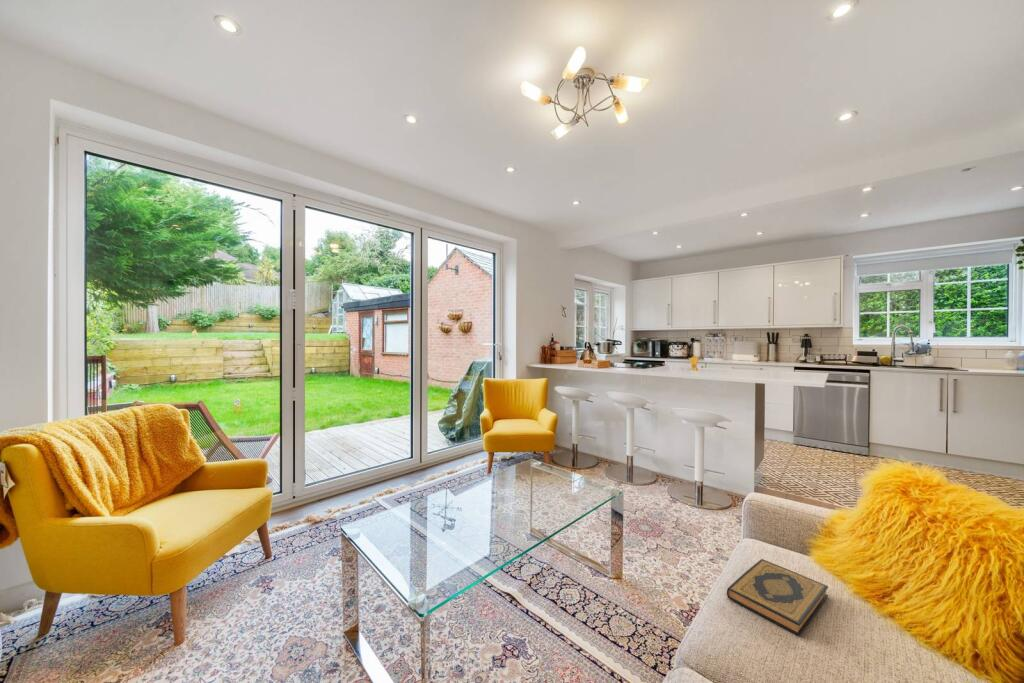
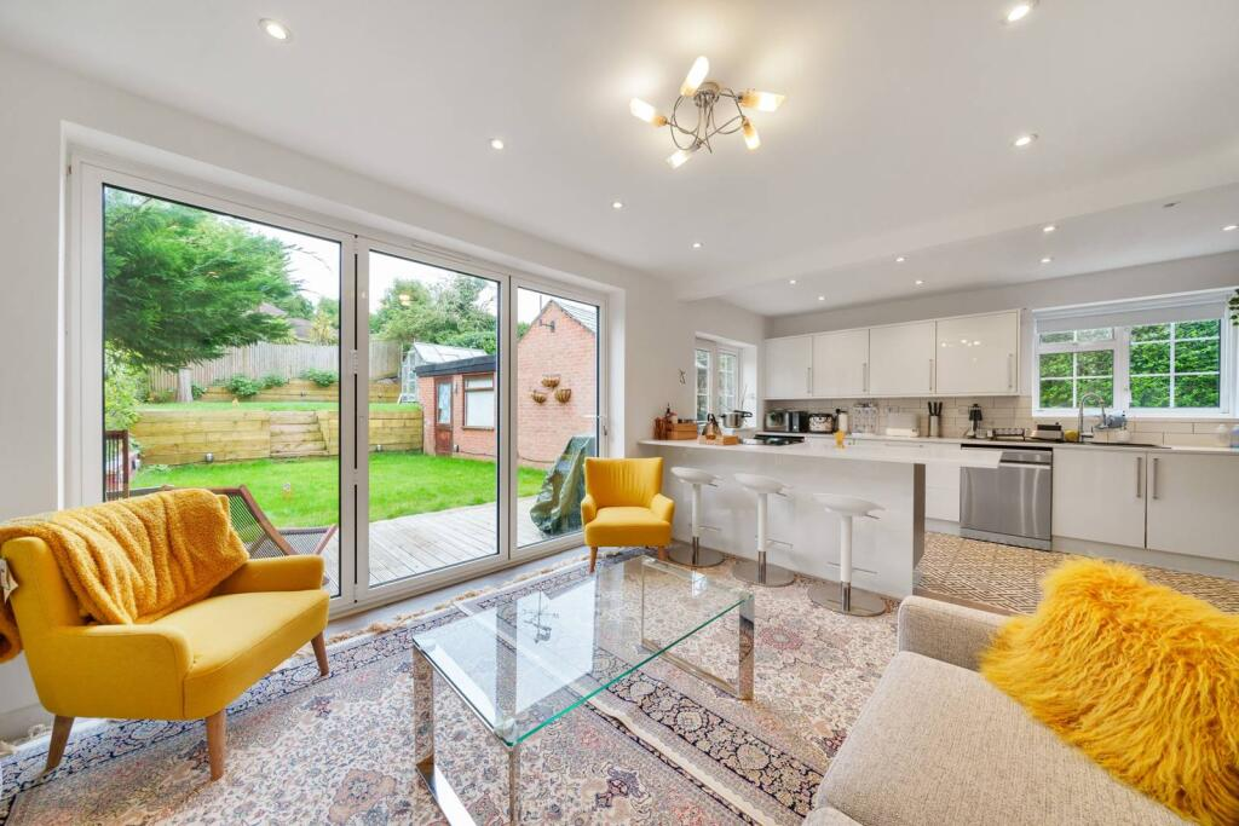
- hardback book (777, 591)
